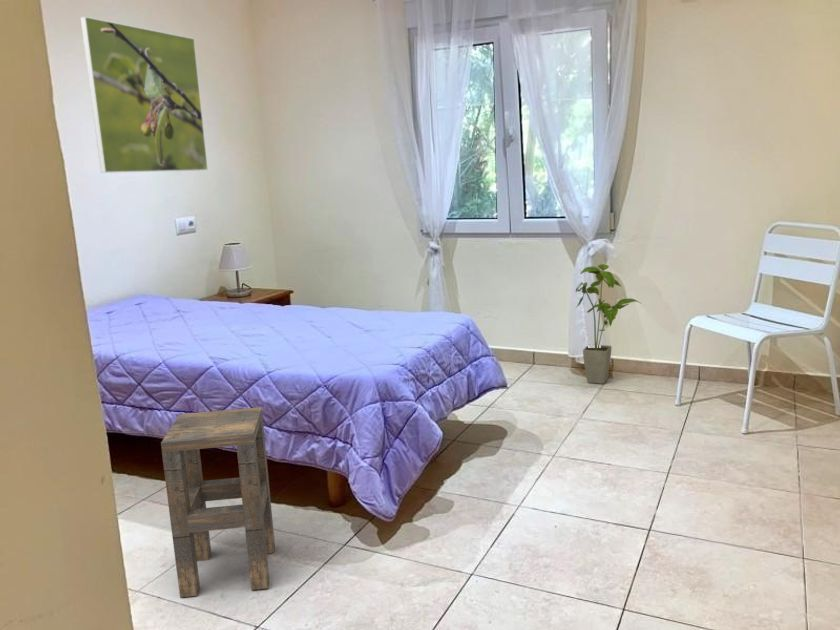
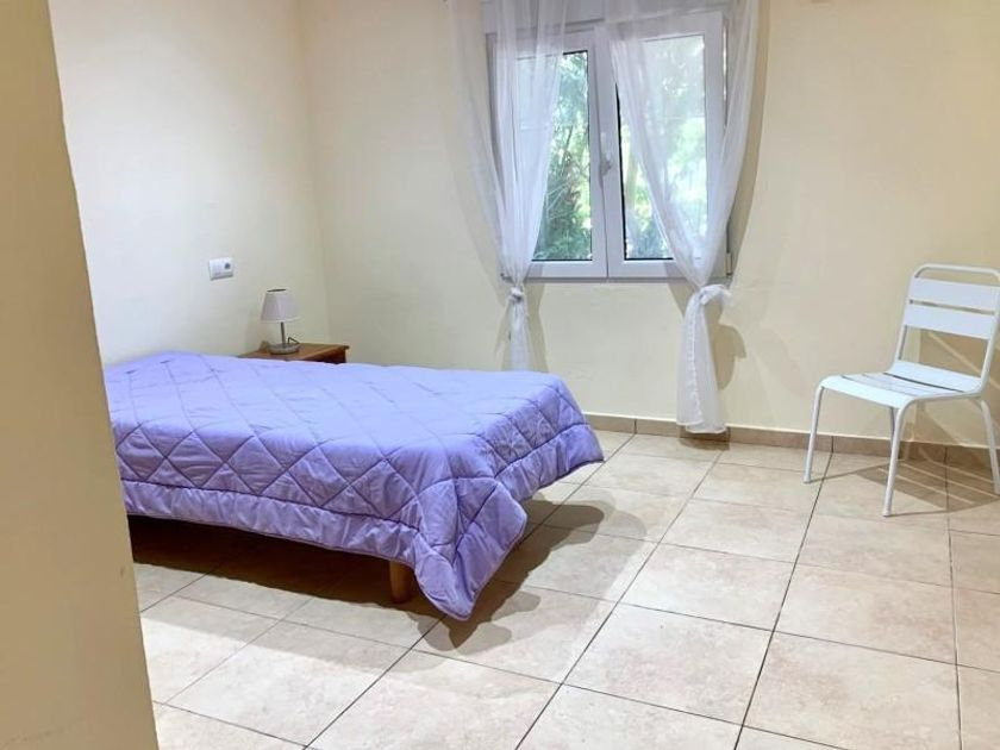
- house plant (605, 324)
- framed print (150, 101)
- side table (222, 498)
